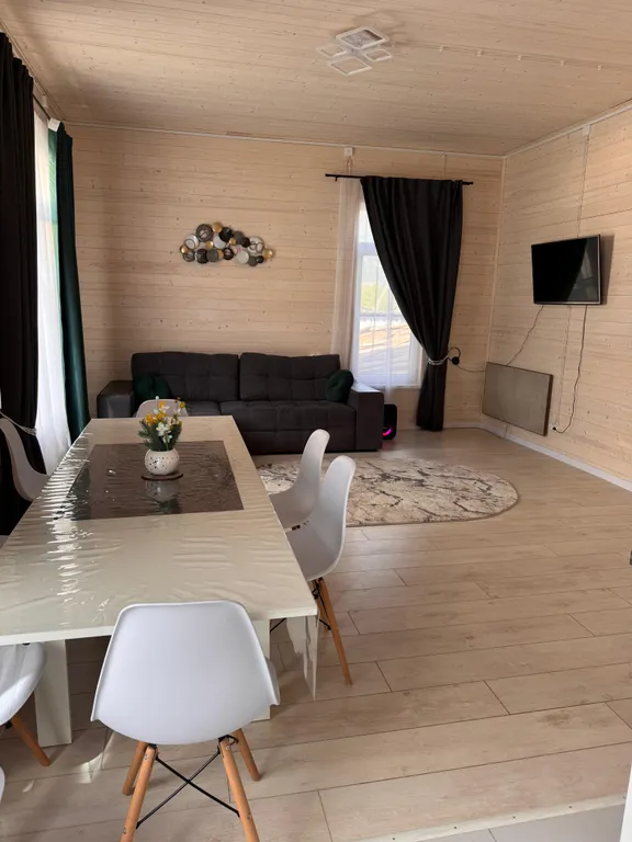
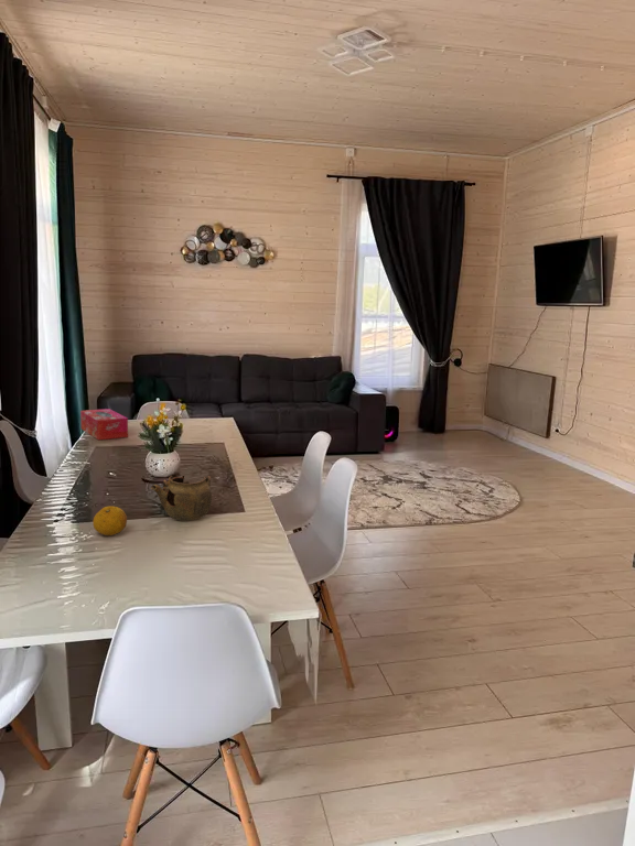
+ teapot (181, 496)
+ tissue box (104, 423)
+ fruit (110, 520)
